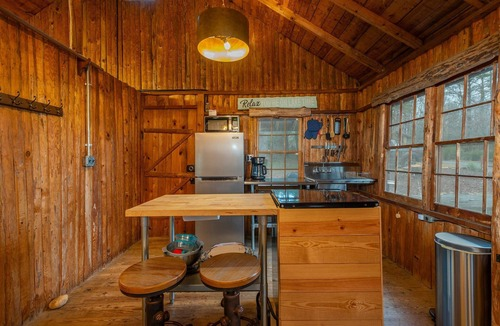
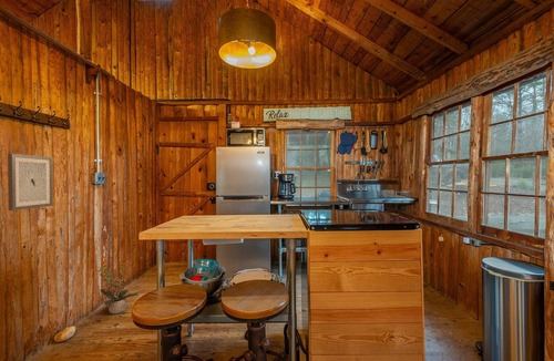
+ potted plant (114, 288)
+ wall art (31, 182)
